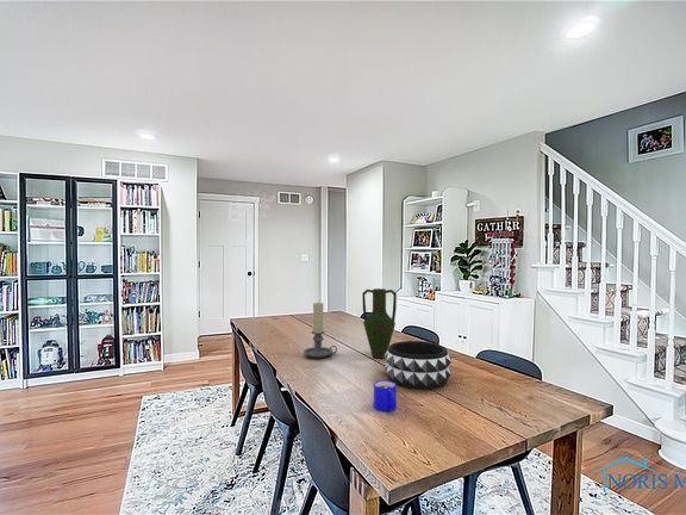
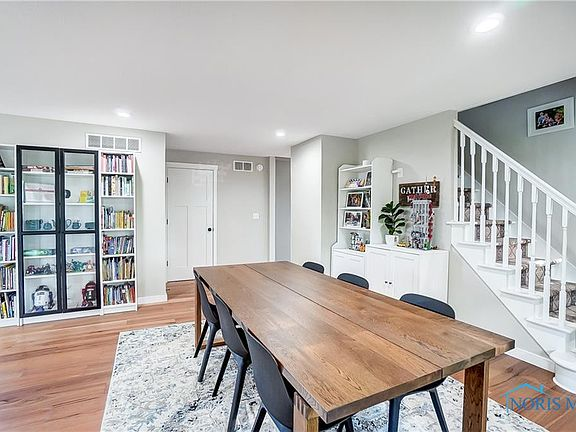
- candle holder (320, 328)
- decorative bowl (417, 362)
- mug (387, 397)
- vase (379, 322)
